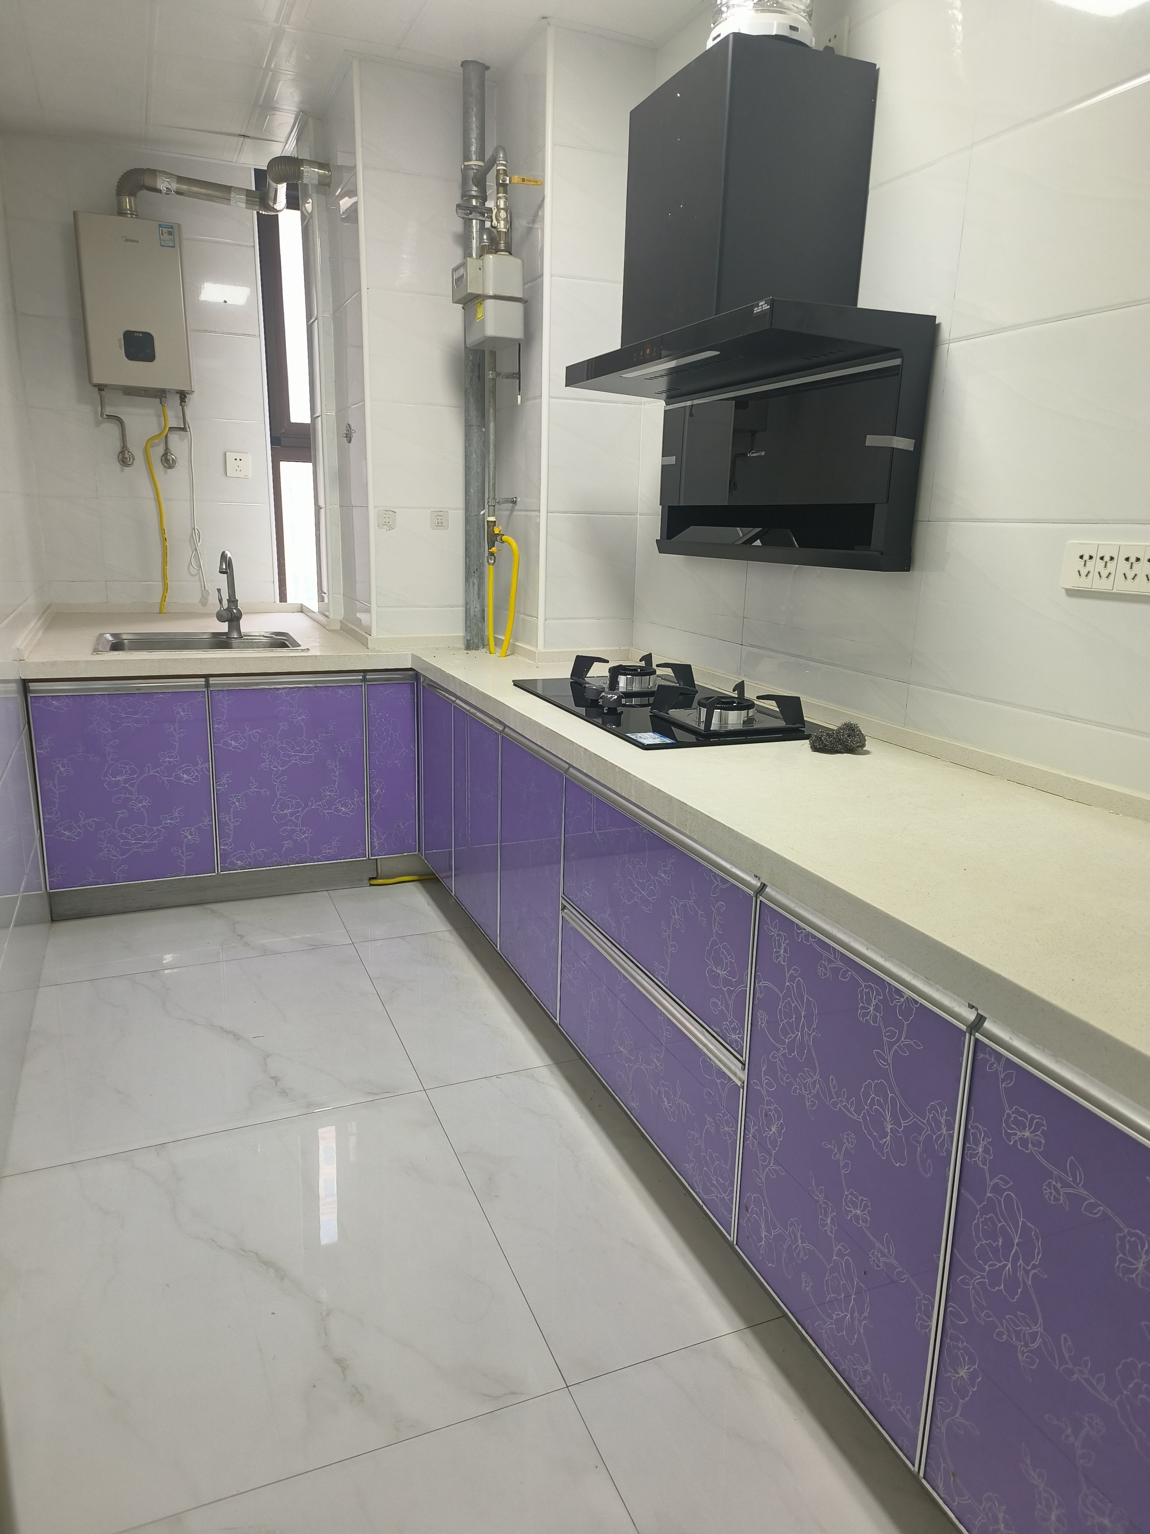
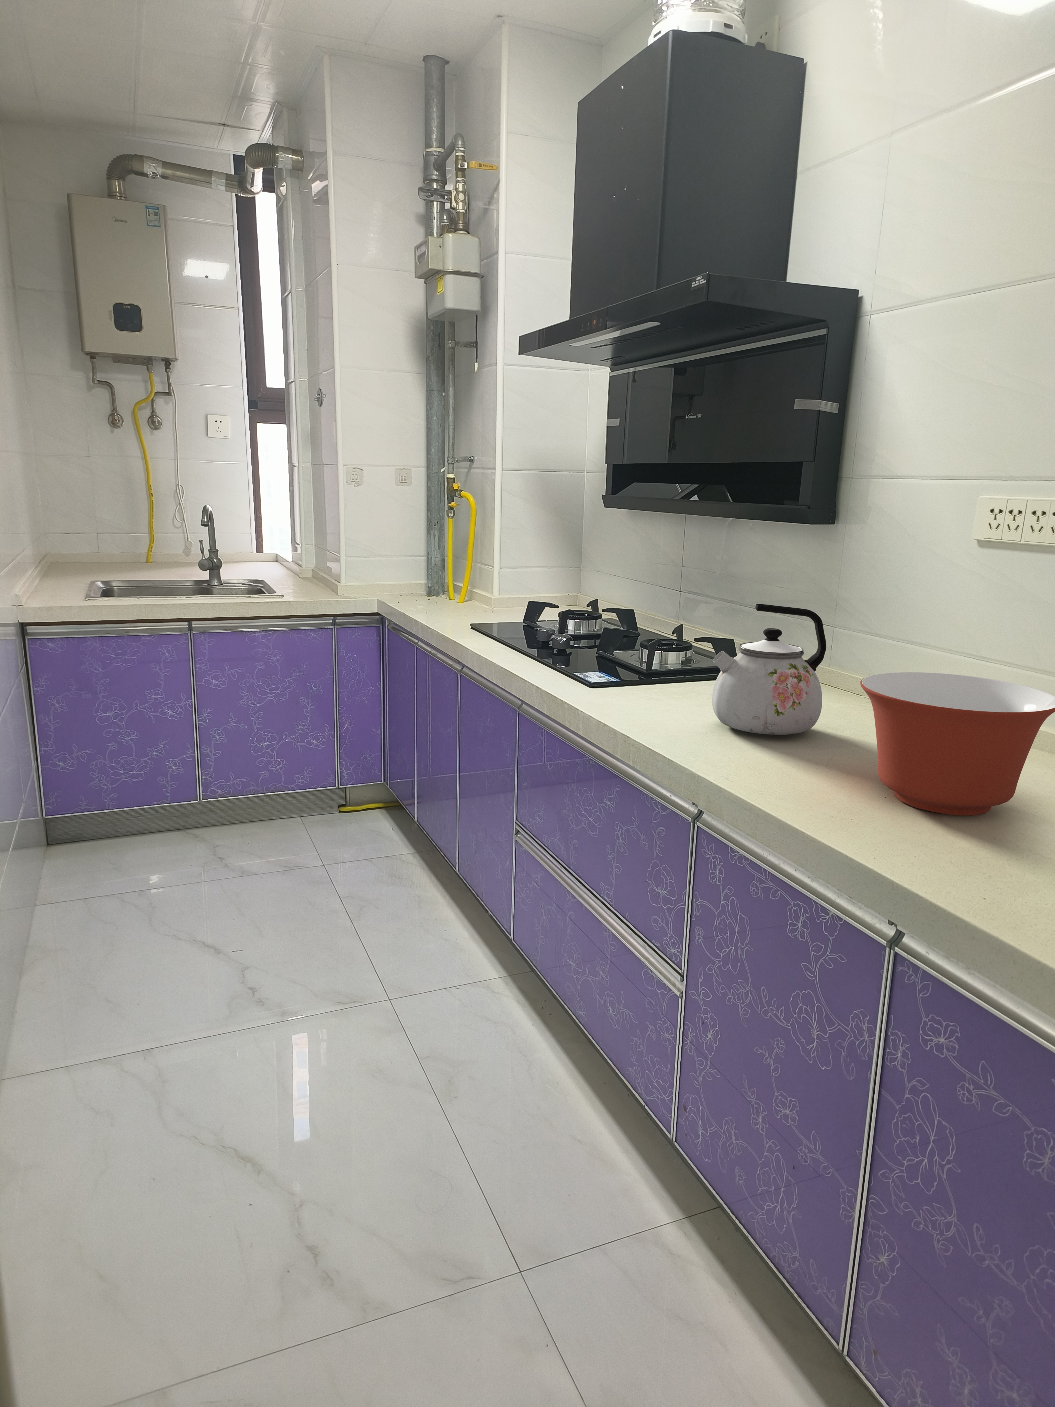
+ mixing bowl (950, 746)
+ kettle (768, 667)
